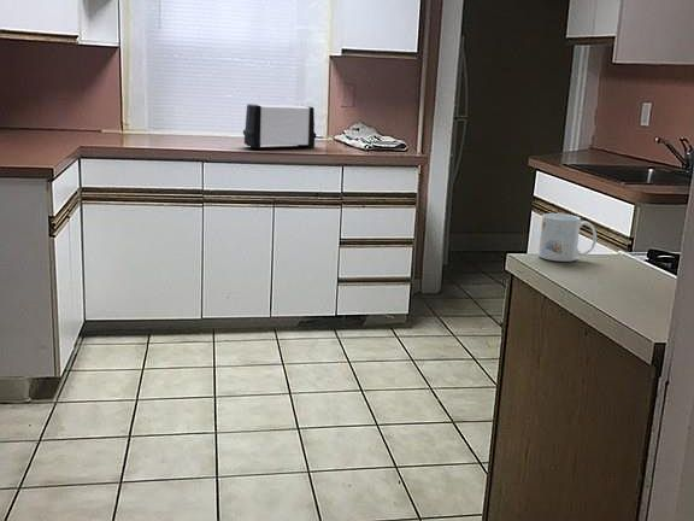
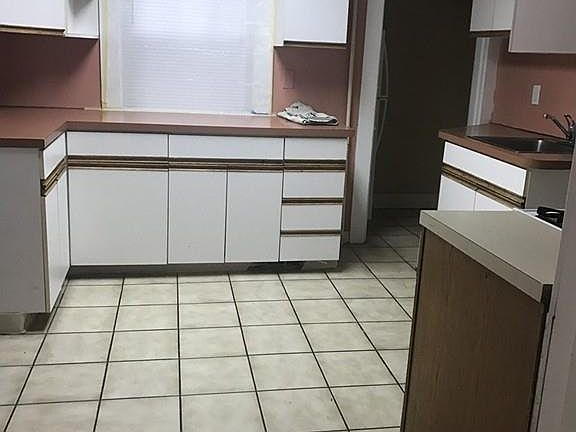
- mug (567, 238)
- toaster (281, 125)
